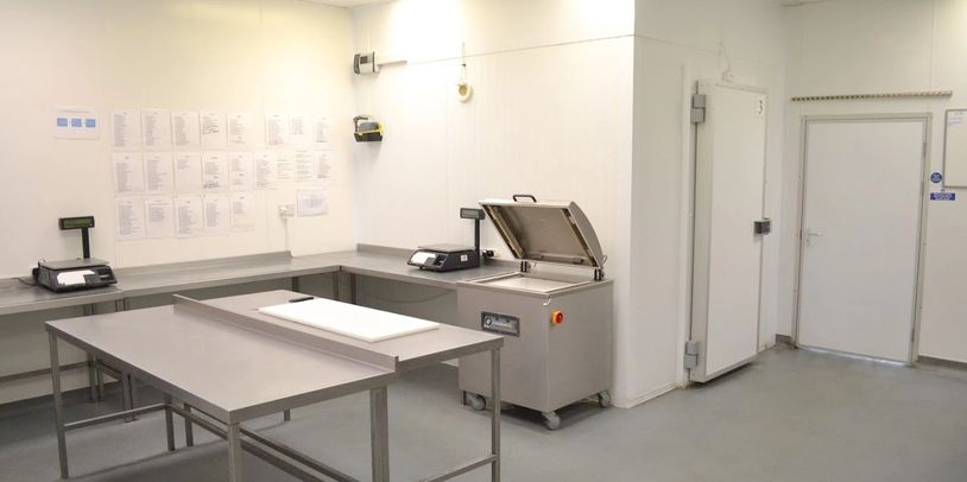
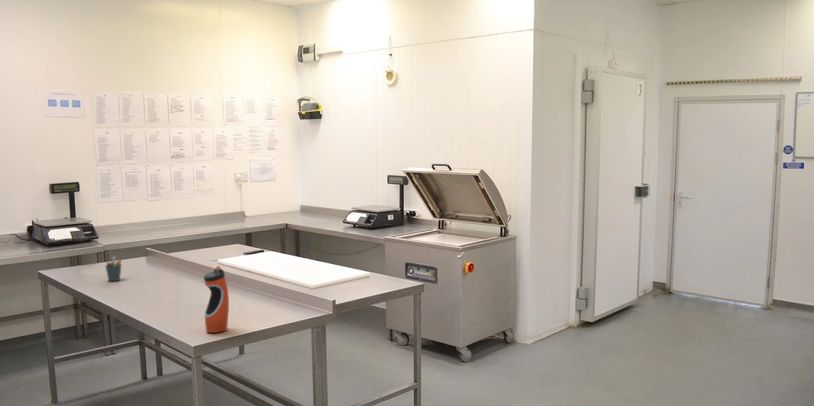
+ pen holder (113, 268)
+ water bottle (216, 298)
